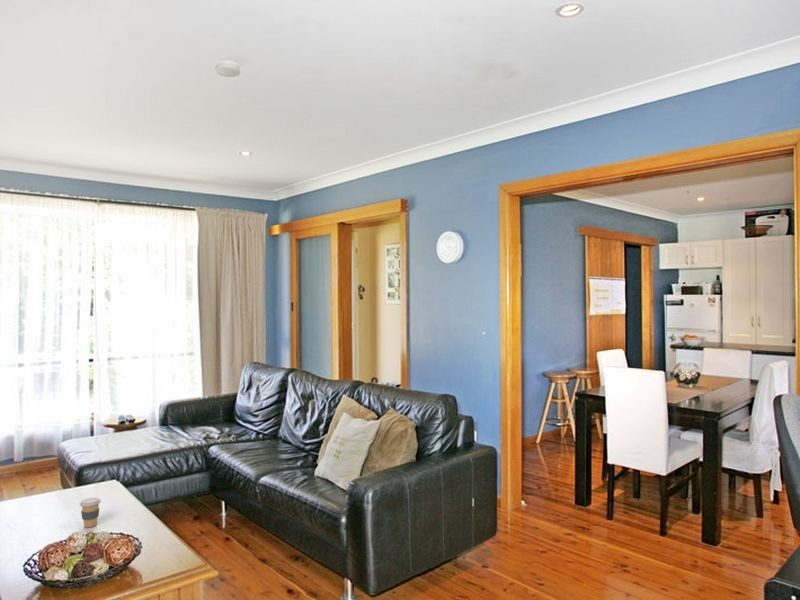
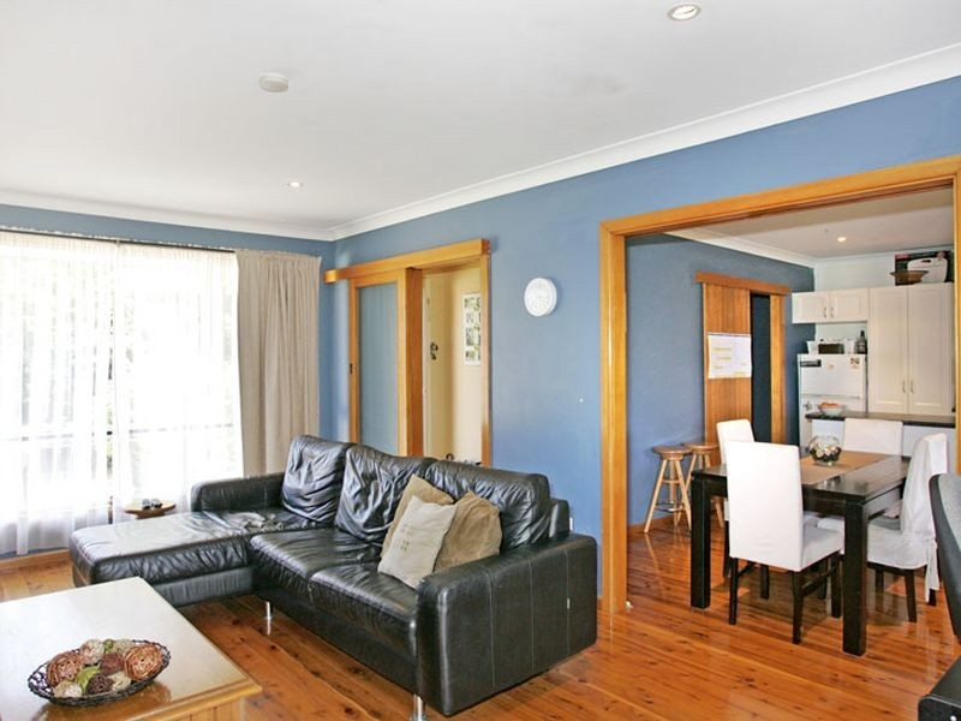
- coffee cup (90, 512)
